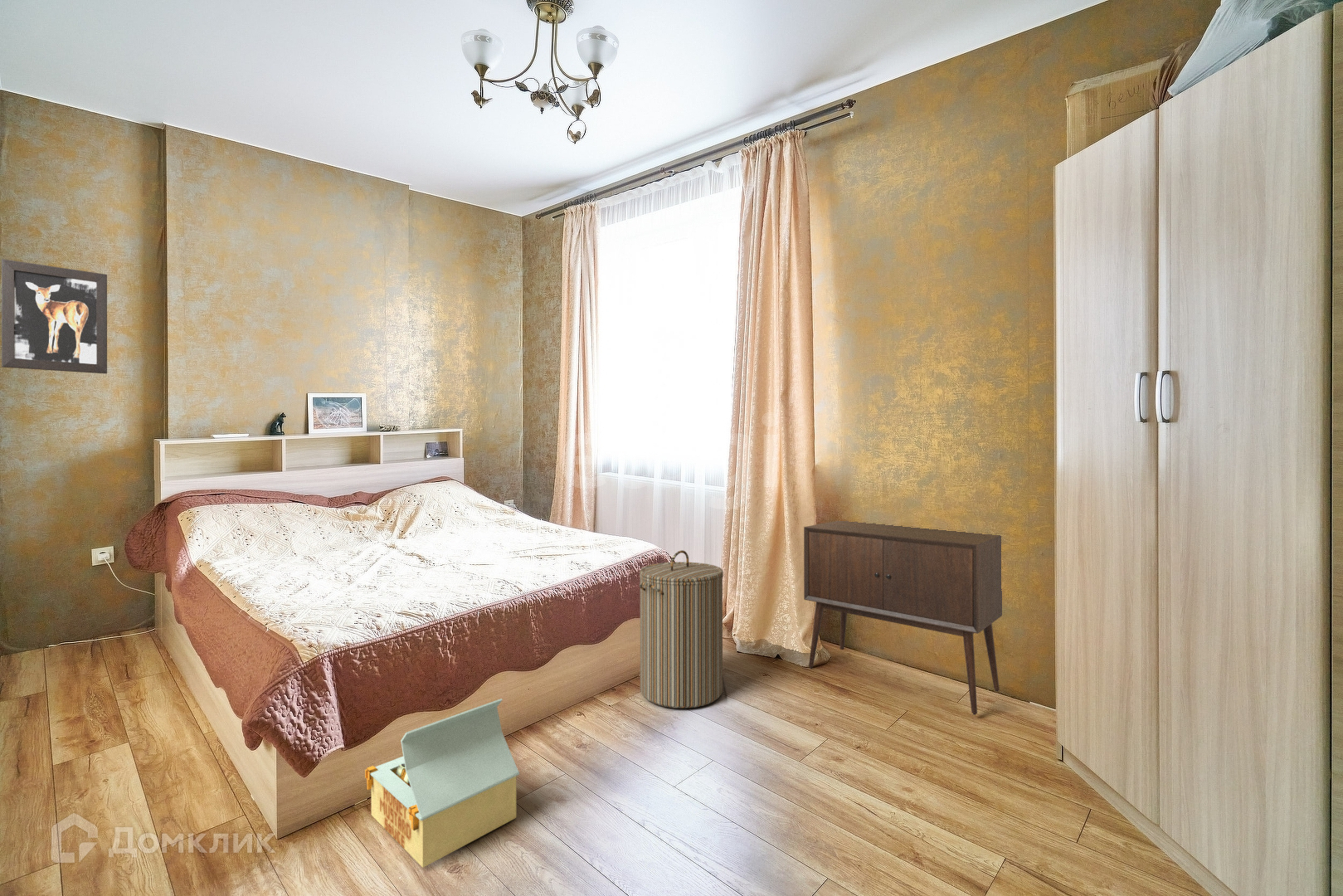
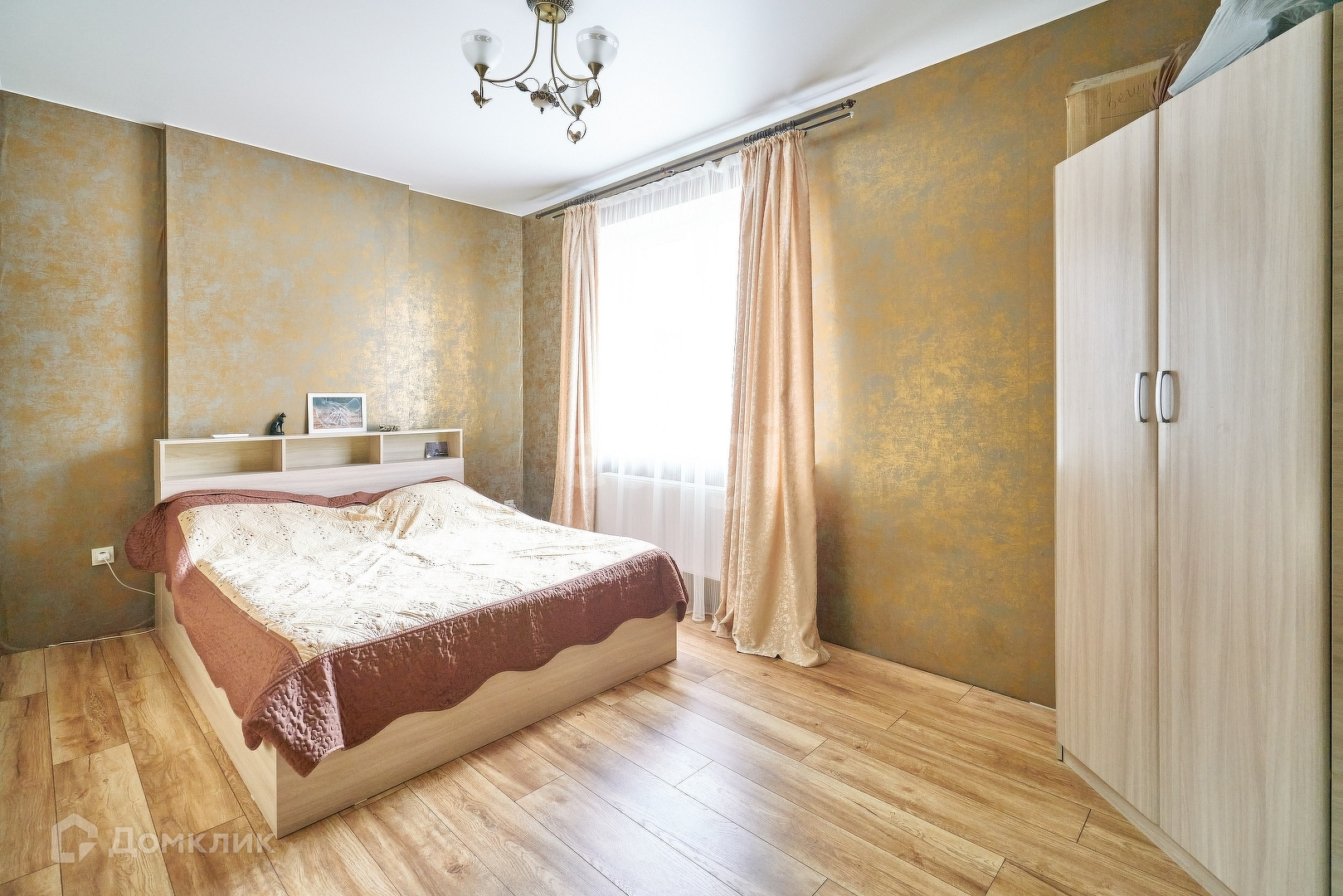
- laundry hamper (681, 620)
- cardboard box (441, 761)
- wall art (56, 319)
- cabinet (898, 604)
